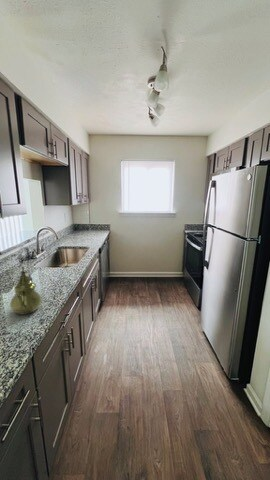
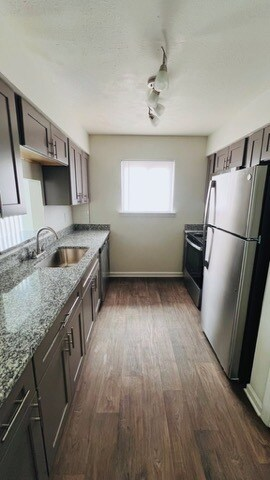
- teapot (25, 288)
